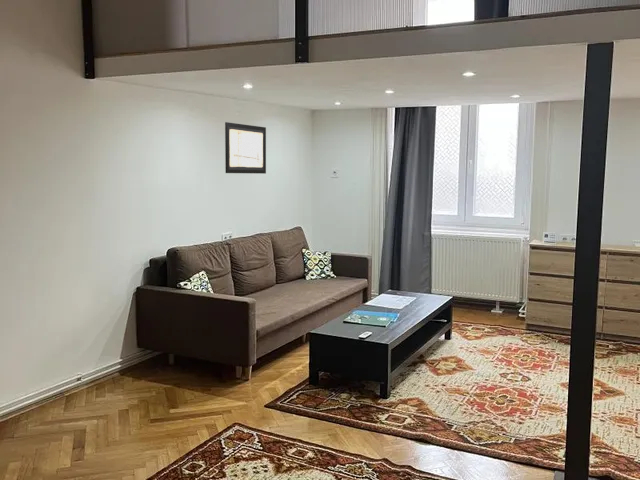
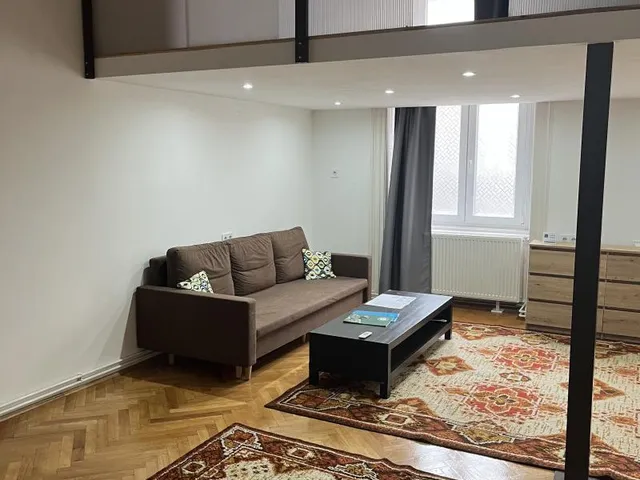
- wall art (246, 149)
